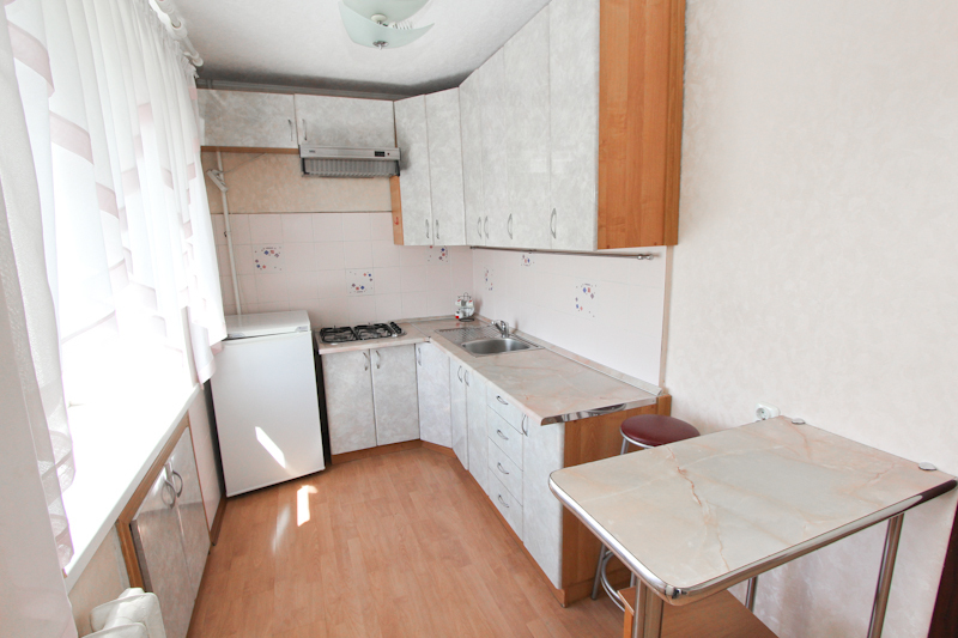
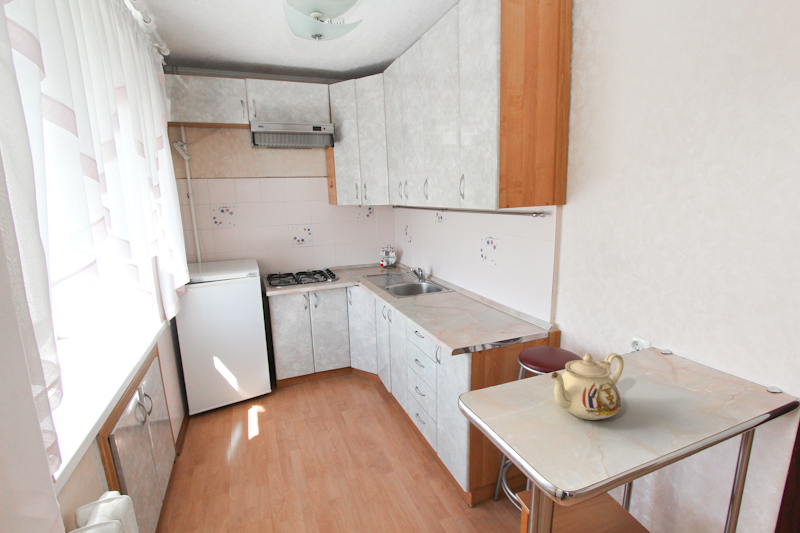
+ teapot (587, 382)
